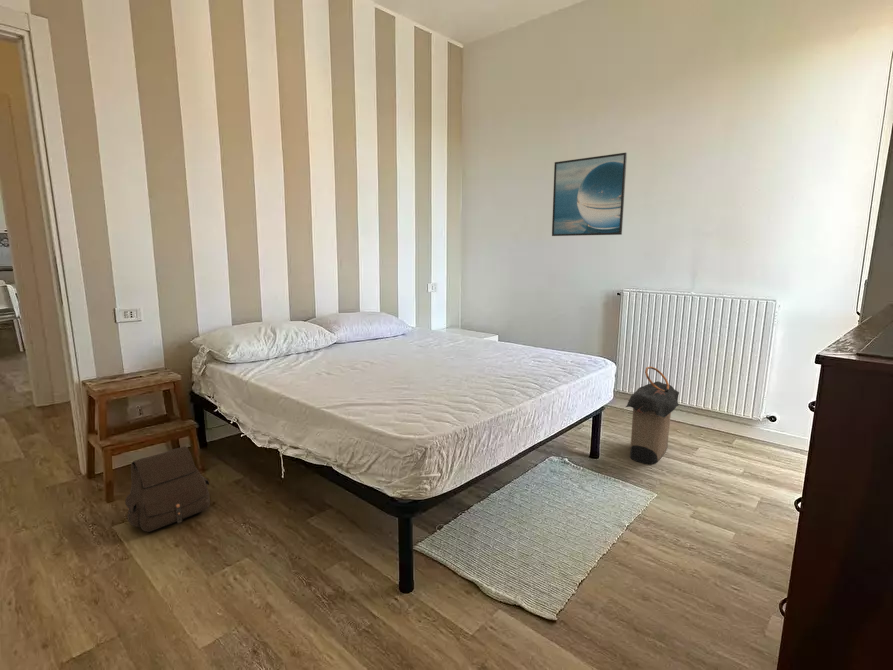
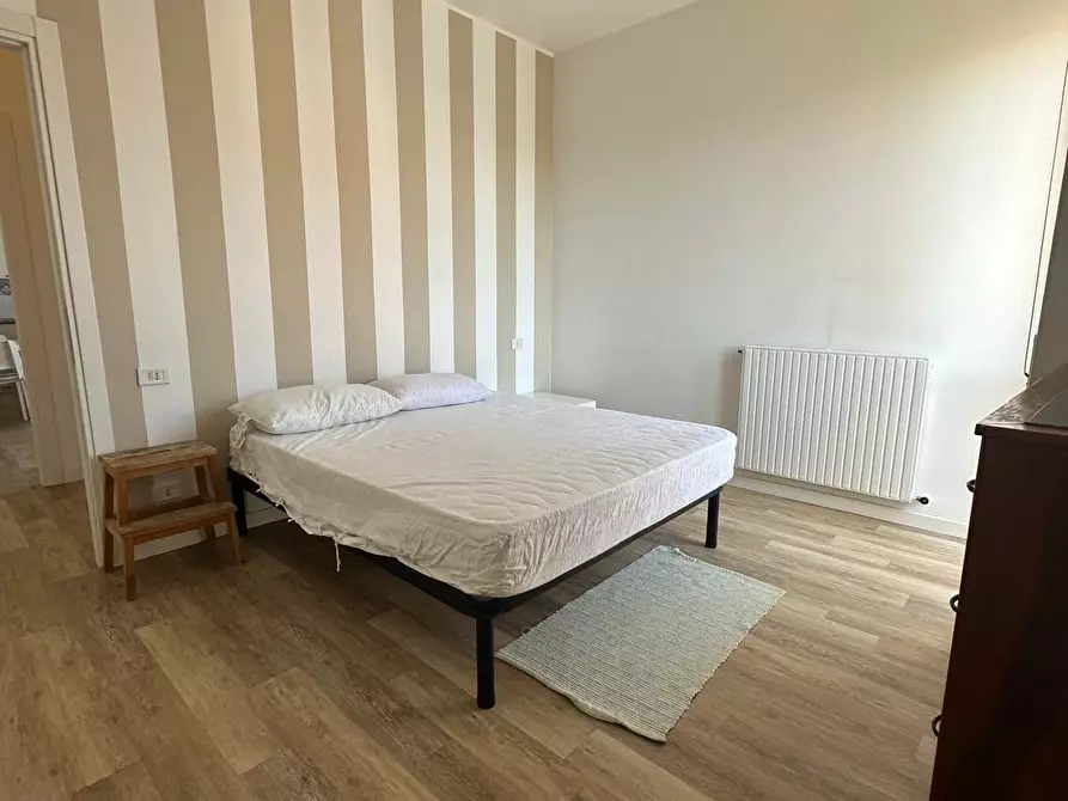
- satchel (165, 484)
- laundry hamper (653, 412)
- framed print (586, 197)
